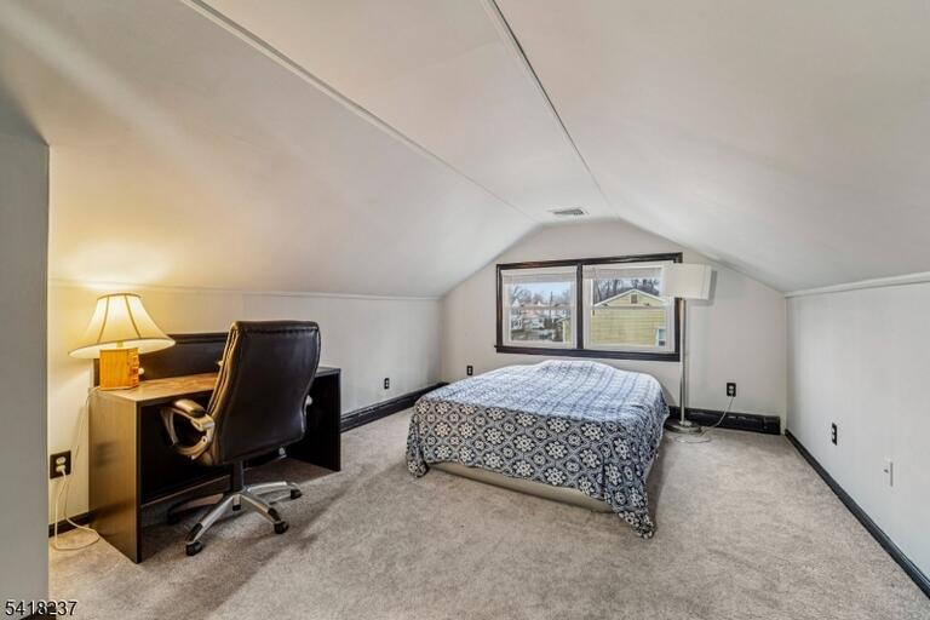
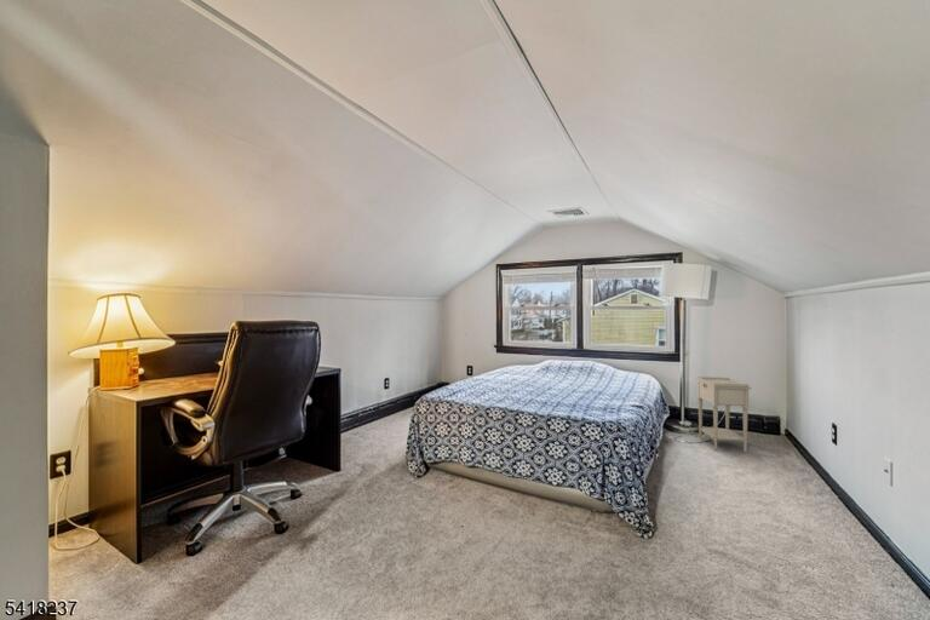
+ nightstand (725, 412)
